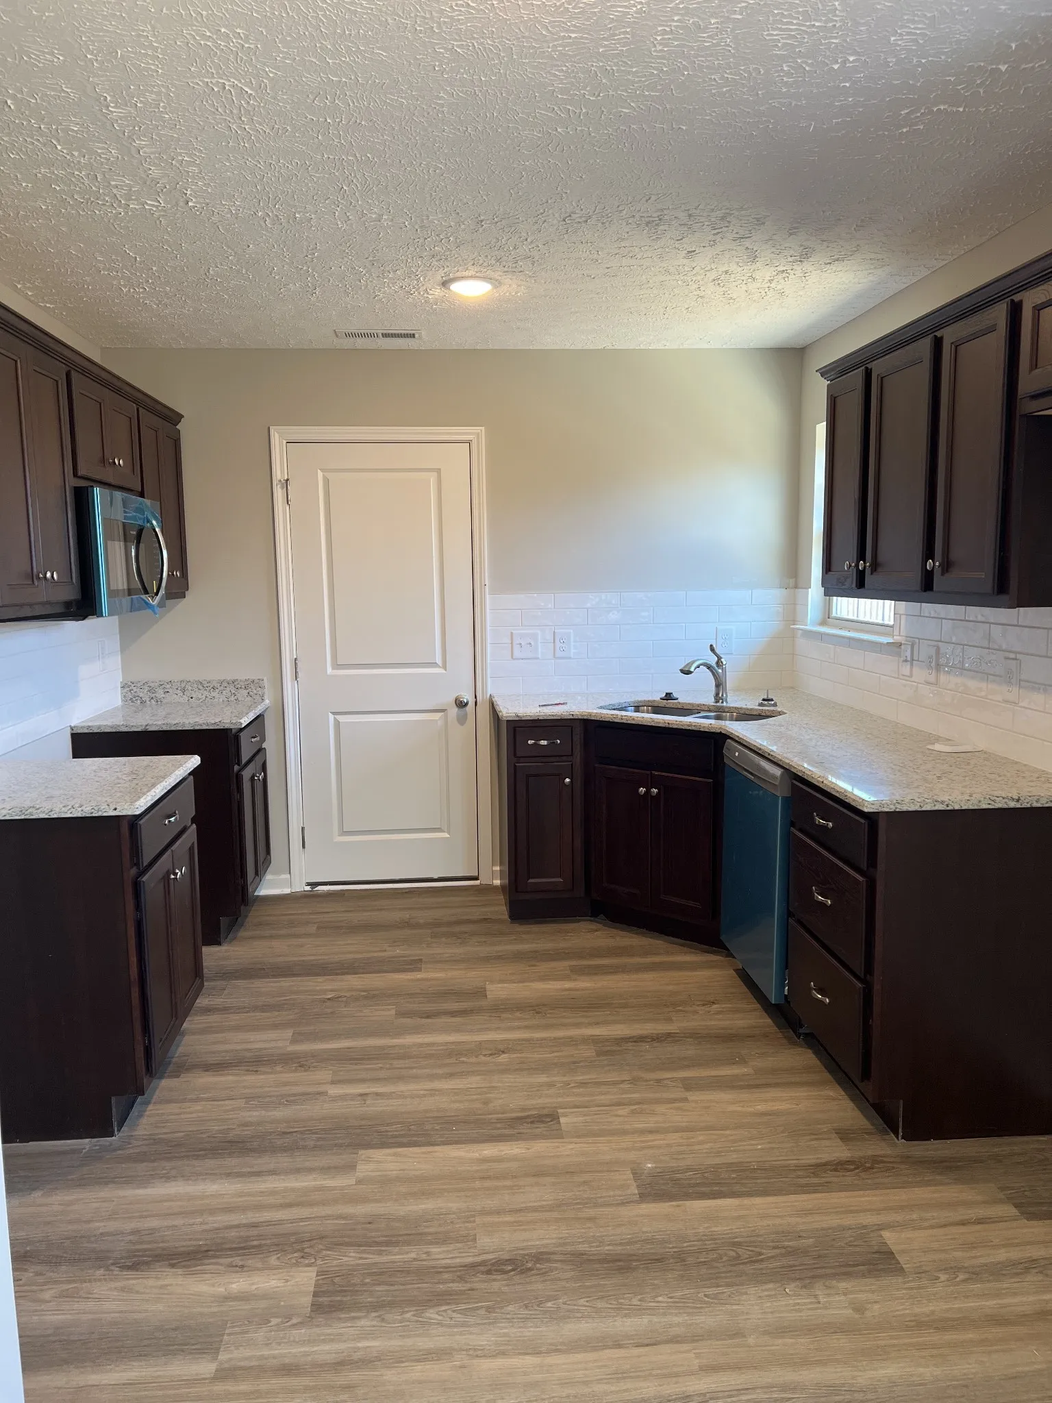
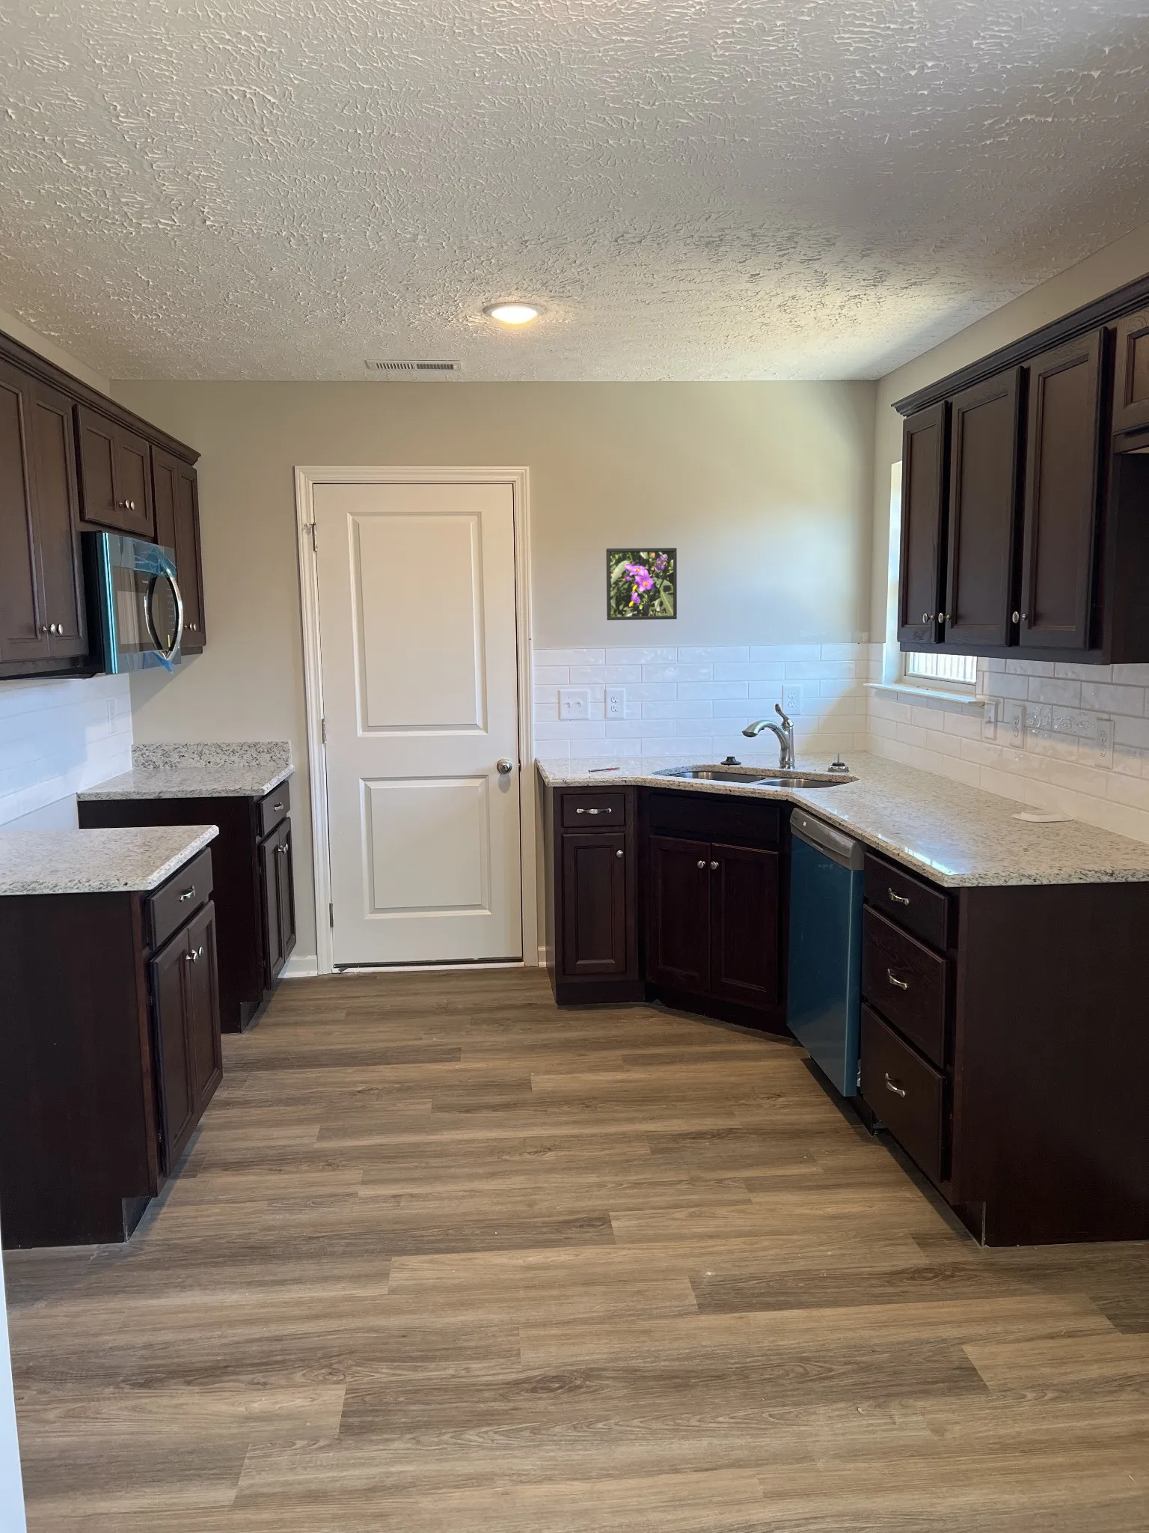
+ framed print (641, 584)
